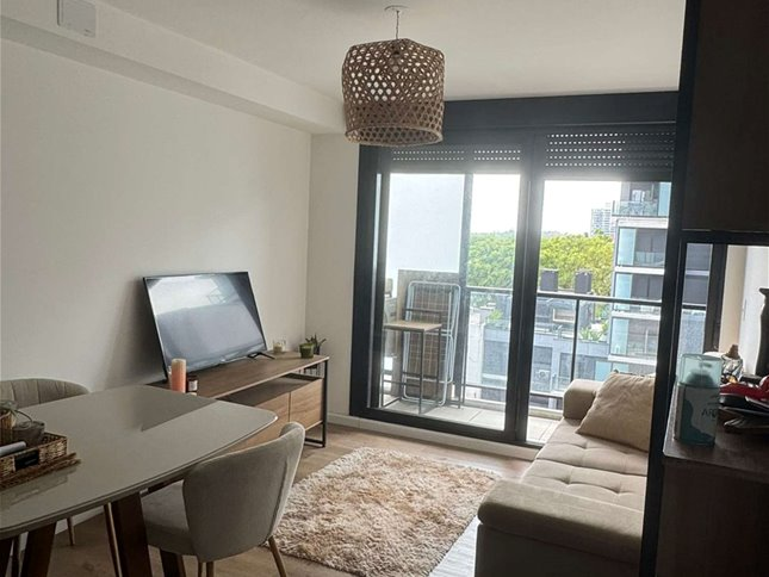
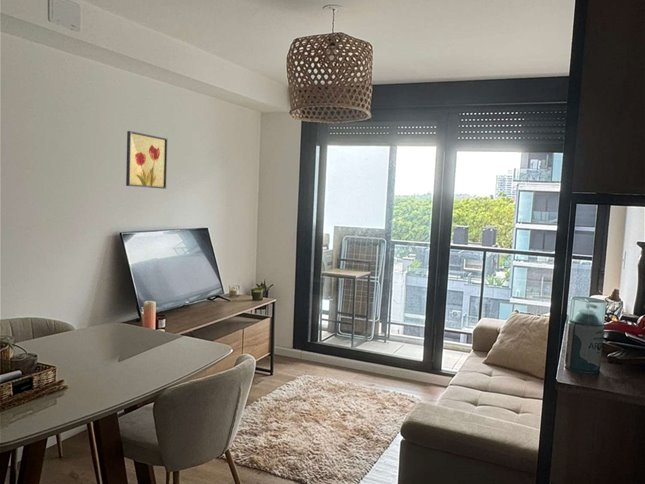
+ wall art (146, 161)
